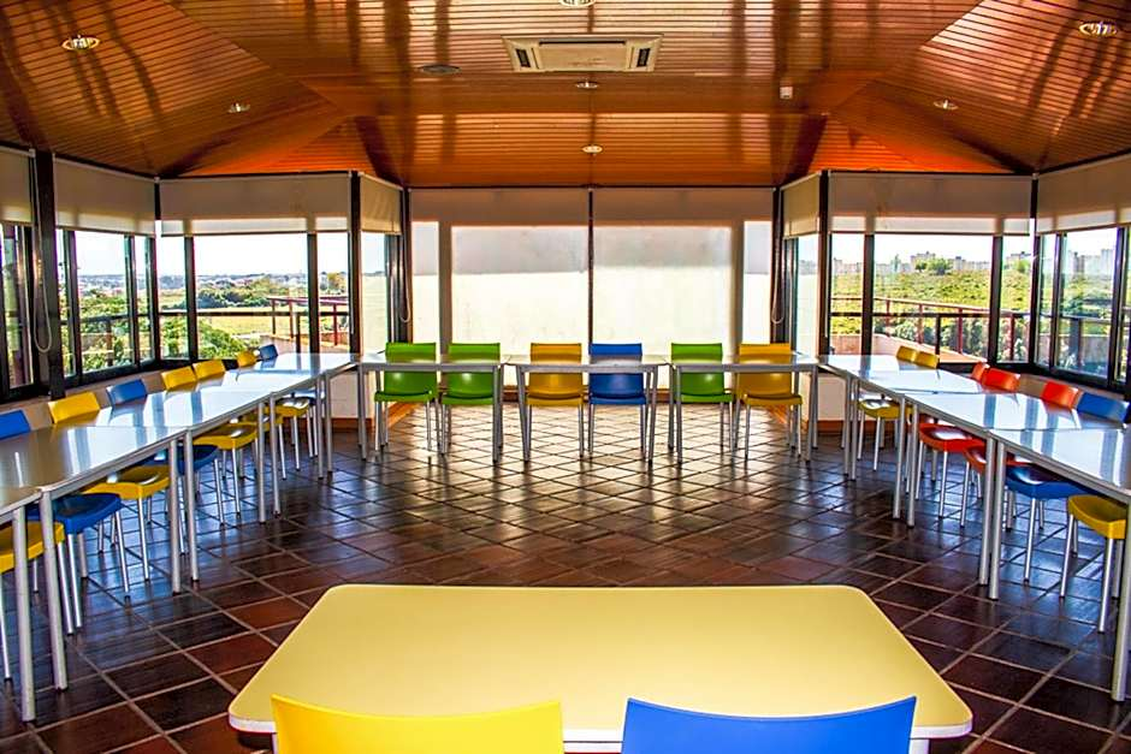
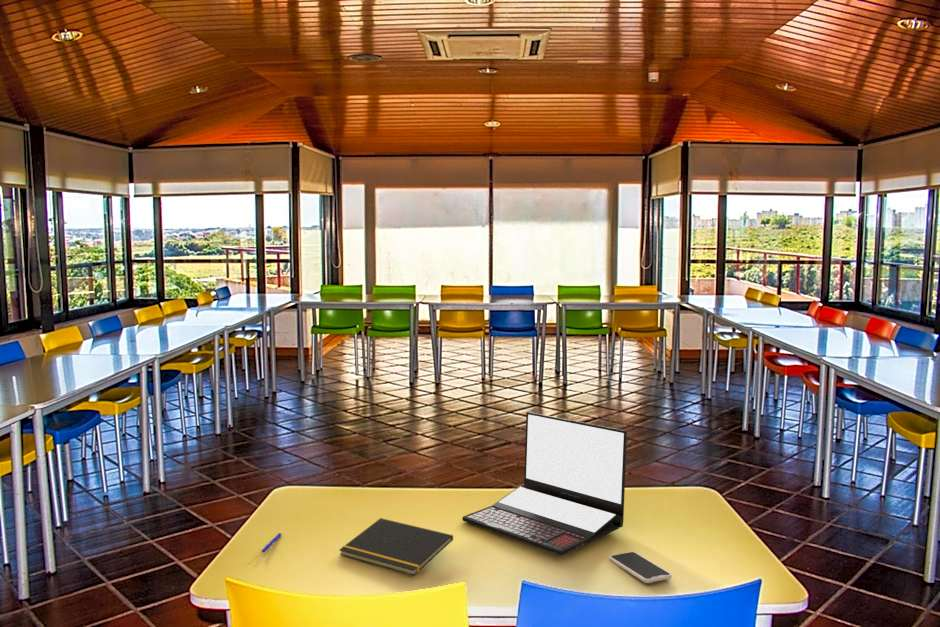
+ smartphone (639, 566)
+ laptop (542, 477)
+ pen (272, 541)
+ notepad (396, 544)
